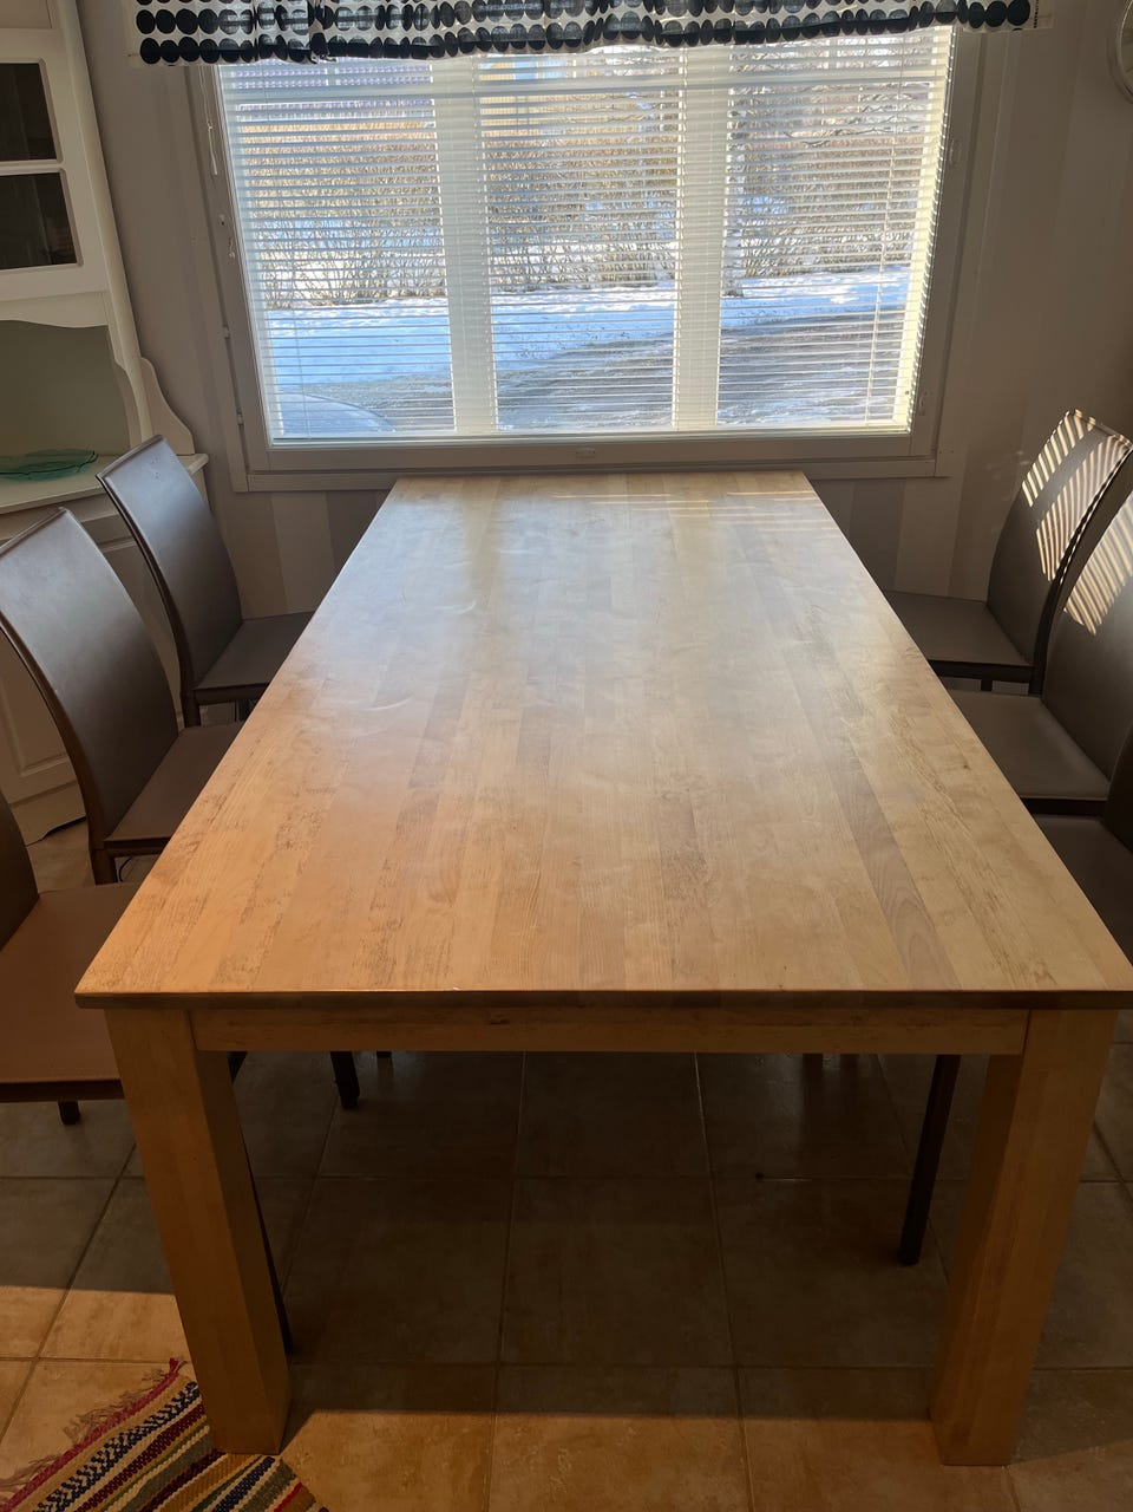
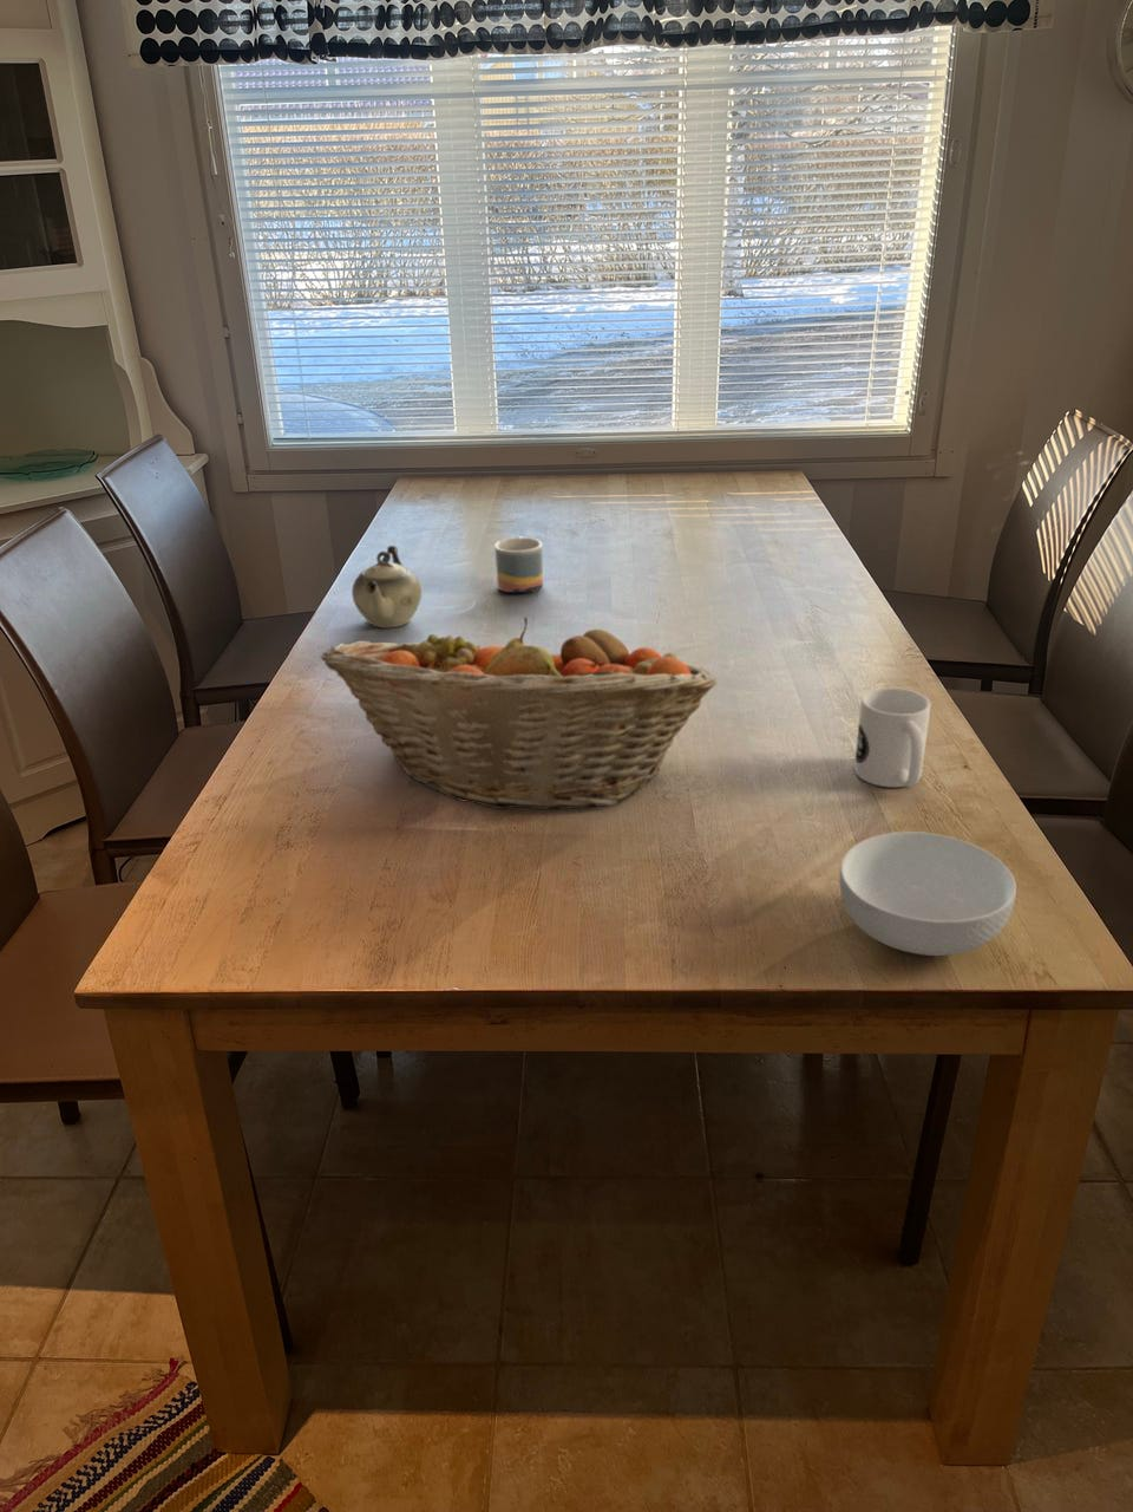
+ mug (897, 743)
+ teapot (384, 588)
+ mug (519, 562)
+ cereal bowl (922, 901)
+ fruit basket (518, 693)
